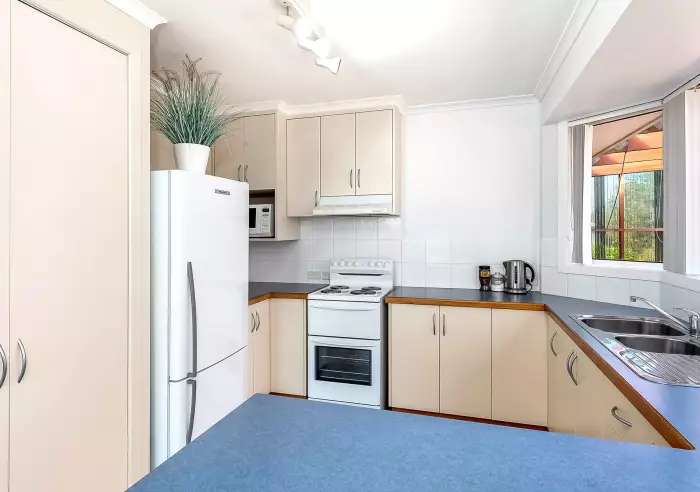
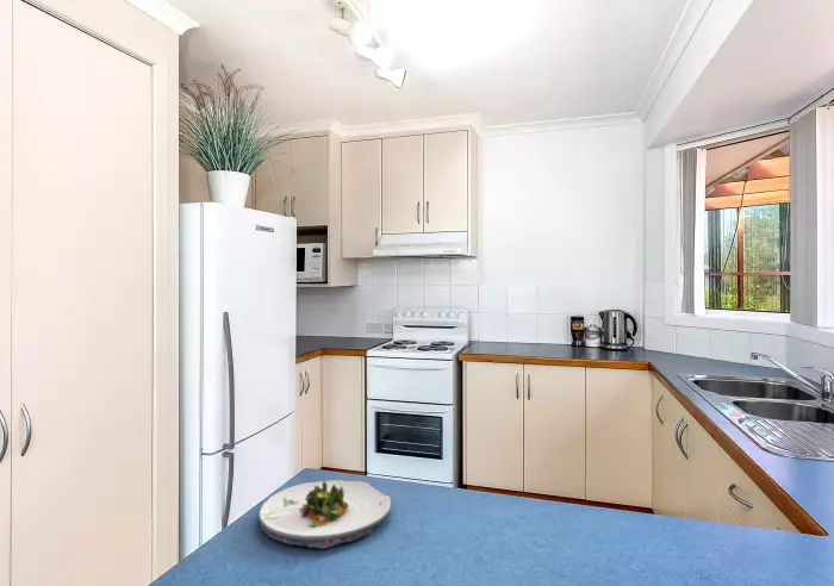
+ salad plate (324, 500)
